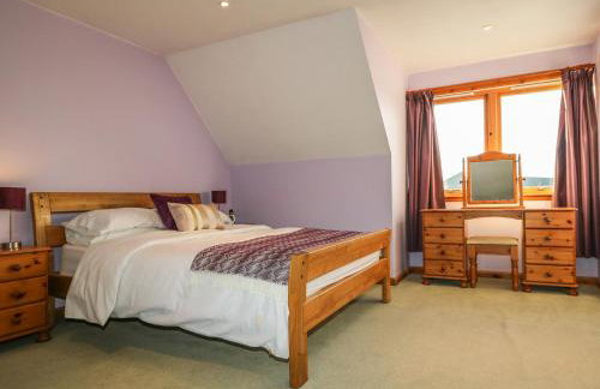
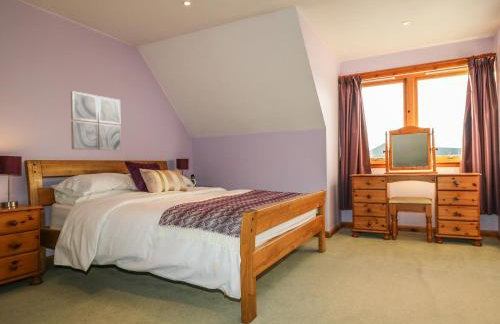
+ wall art (96, 123)
